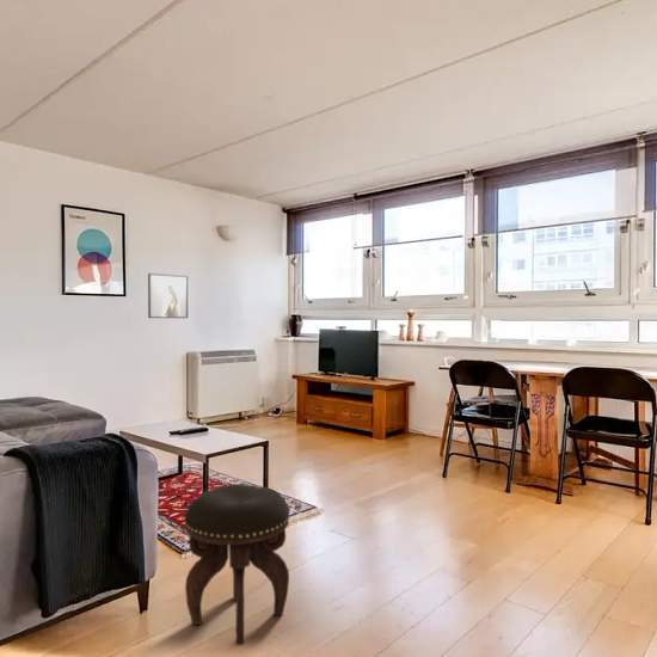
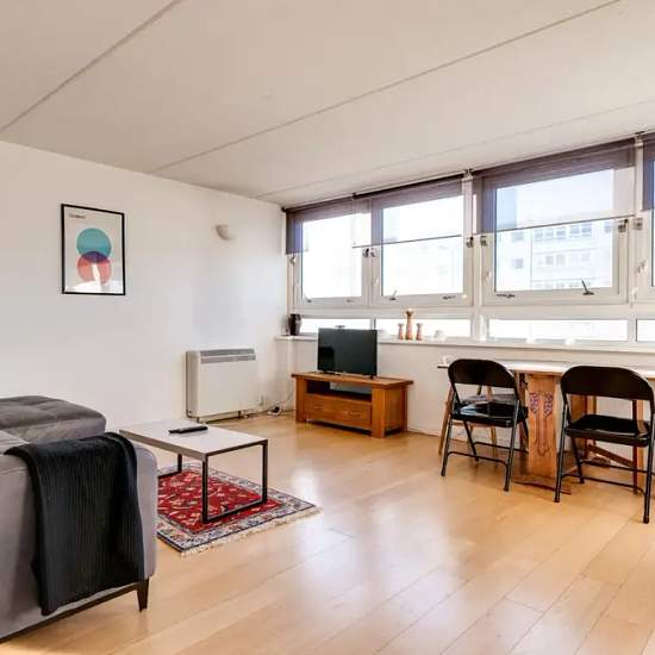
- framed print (168, 296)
- footstool (238, 555)
